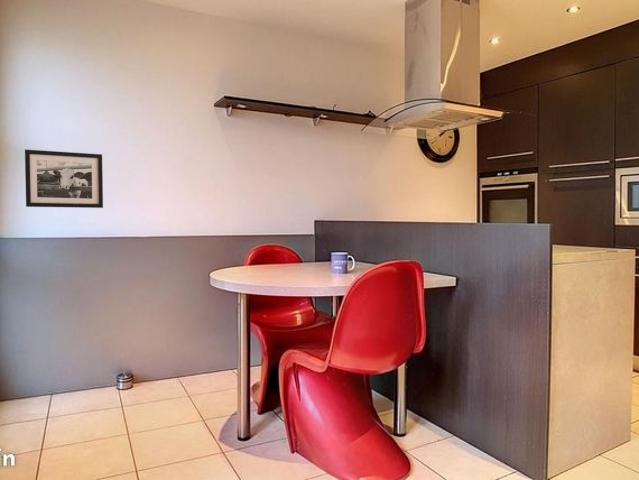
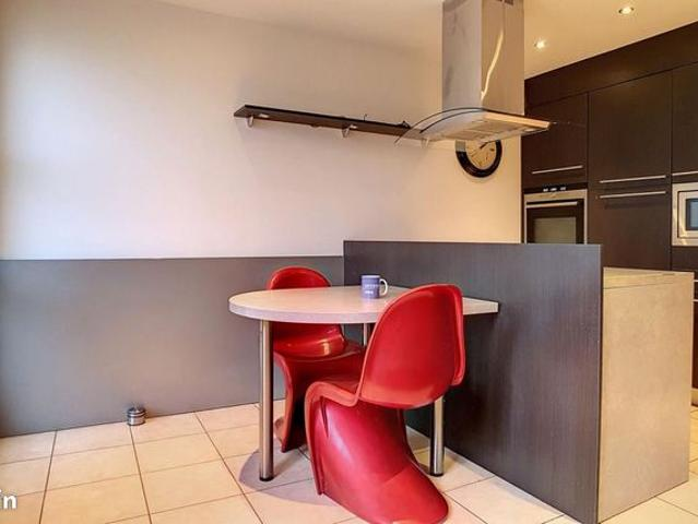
- picture frame (65, 179)
